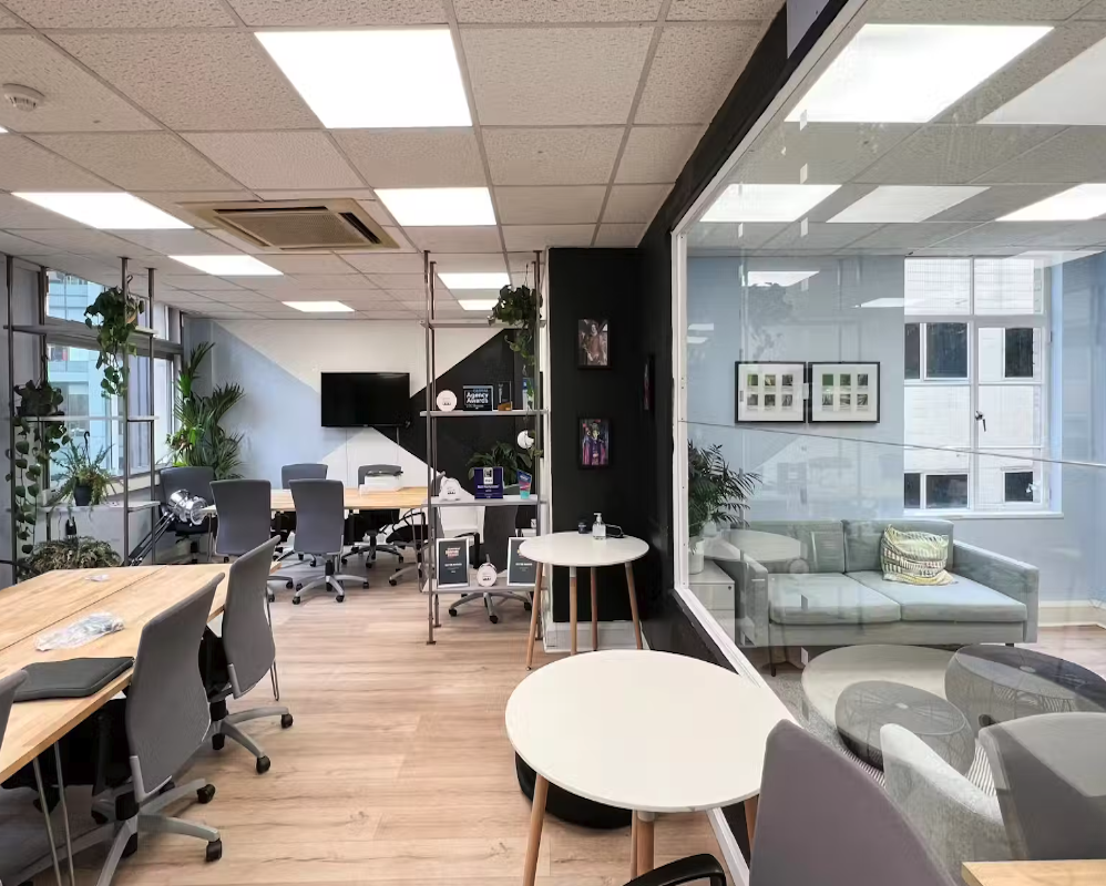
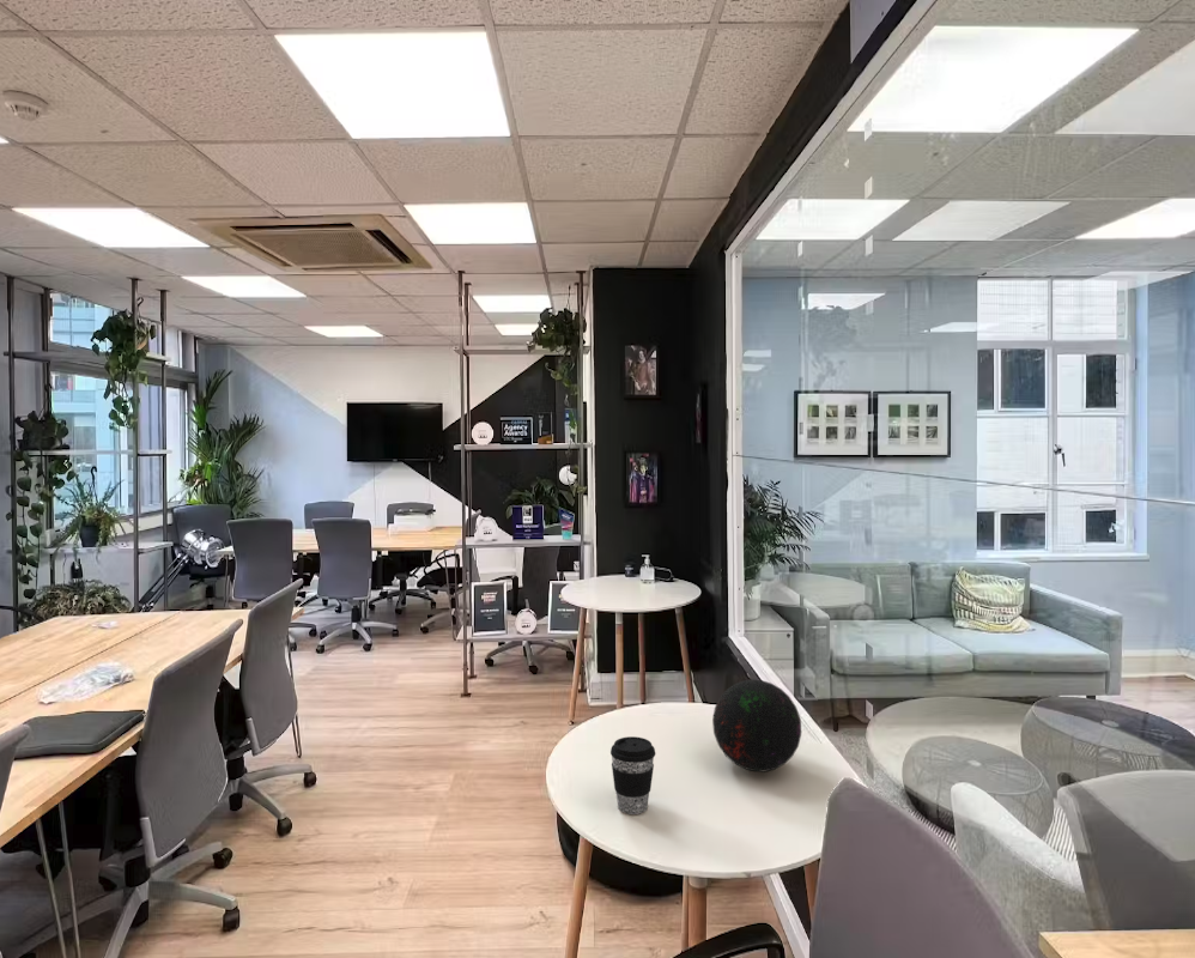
+ decorative orb (756, 724)
+ coffee cup (632, 775)
